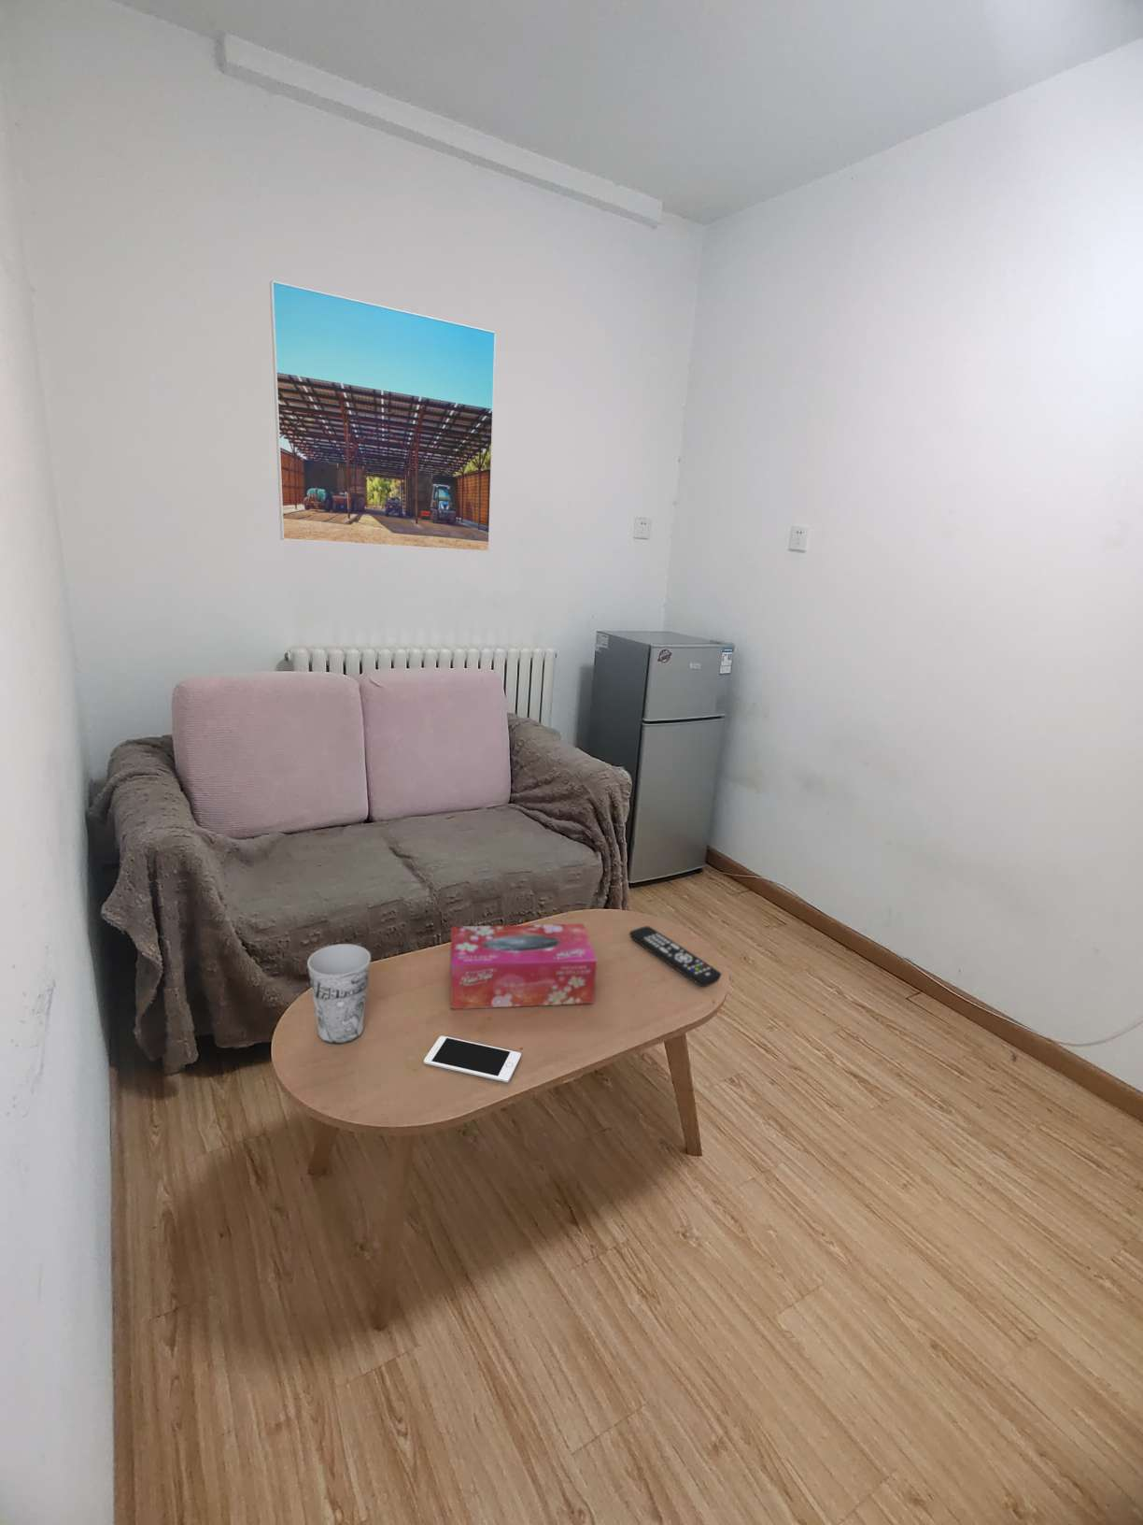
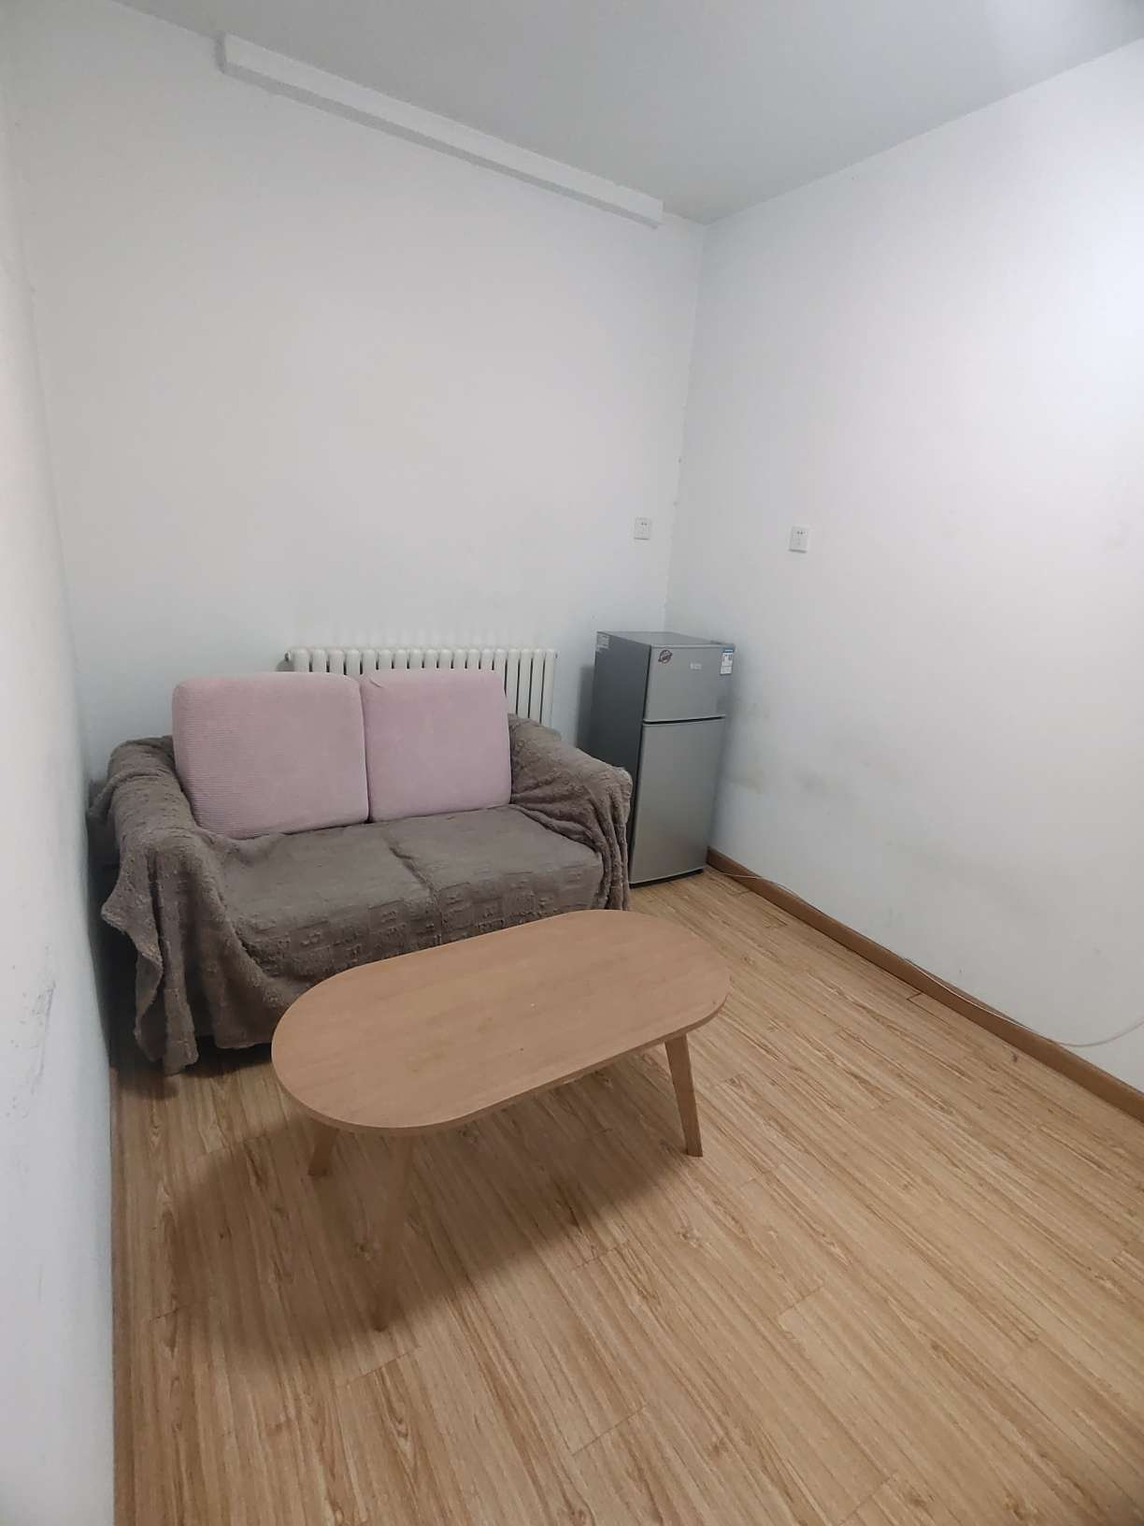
- tissue box (520, 963)
- cell phone (473, 1058)
- cup (340, 995)
- remote control (672, 955)
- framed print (391, 432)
